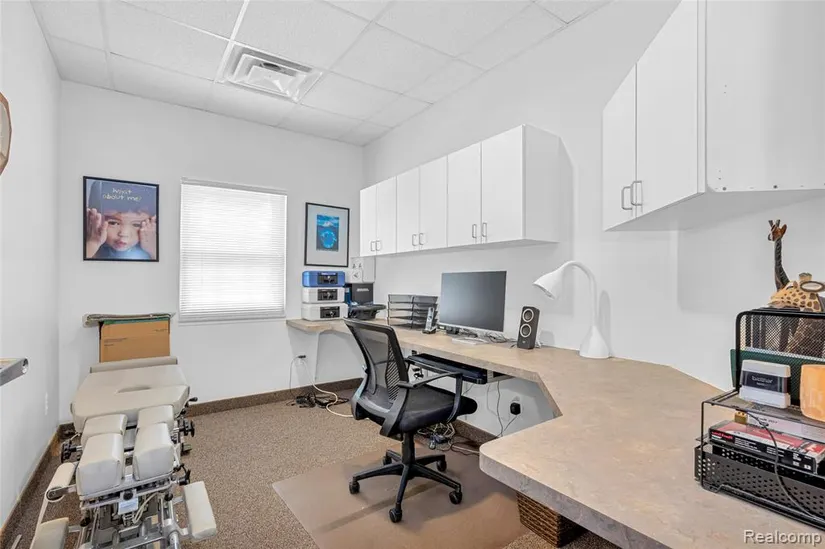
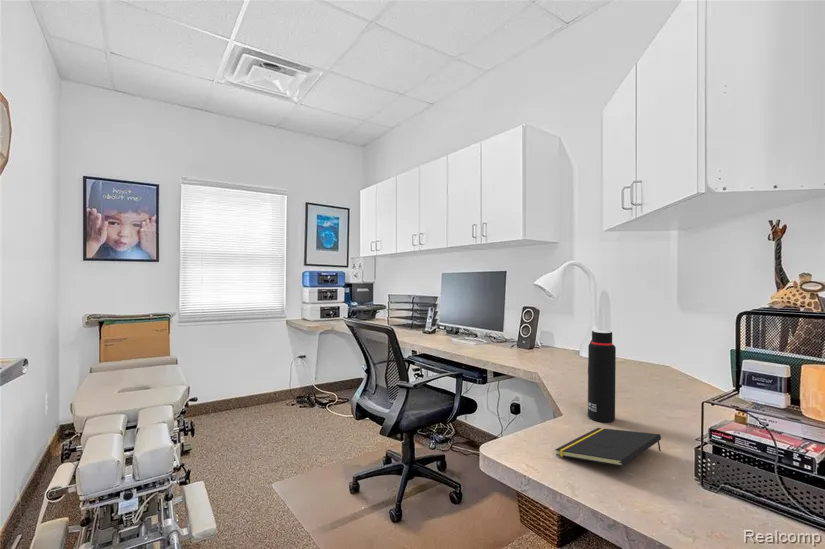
+ notepad (608, 444)
+ water bottle (599, 374)
